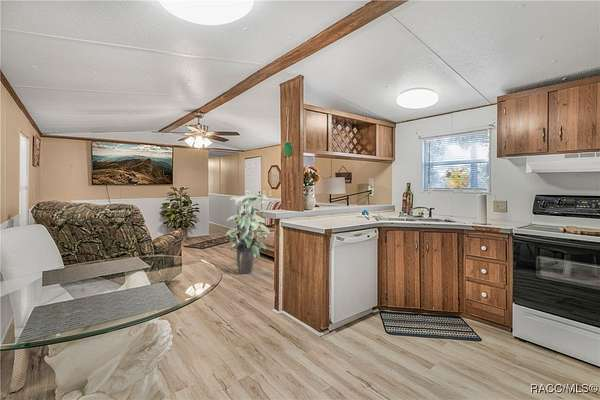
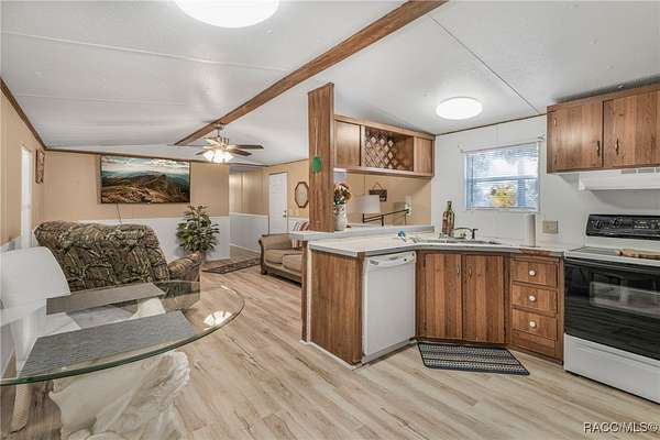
- indoor plant (248, 231)
